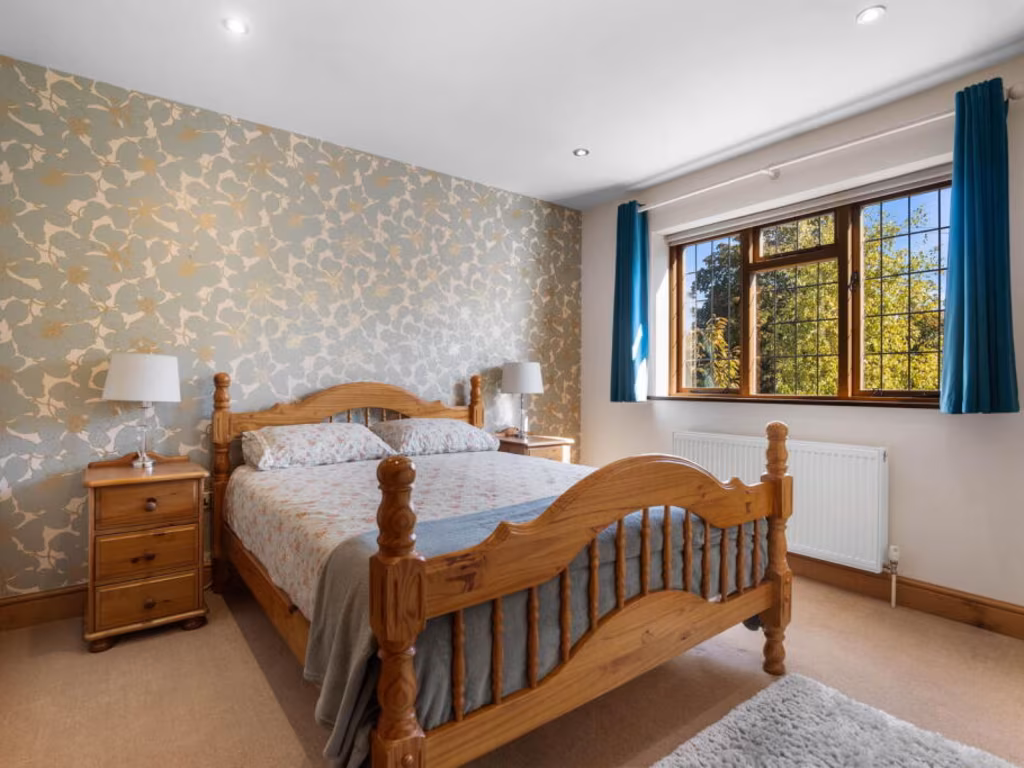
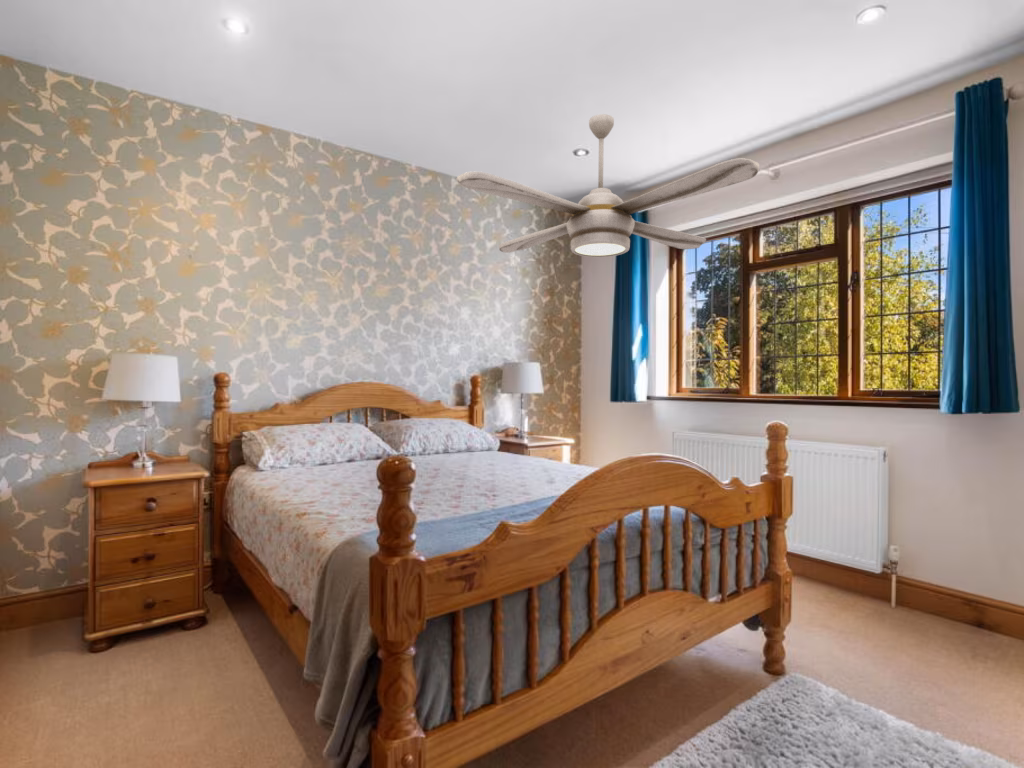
+ ceiling fan (600, 185)
